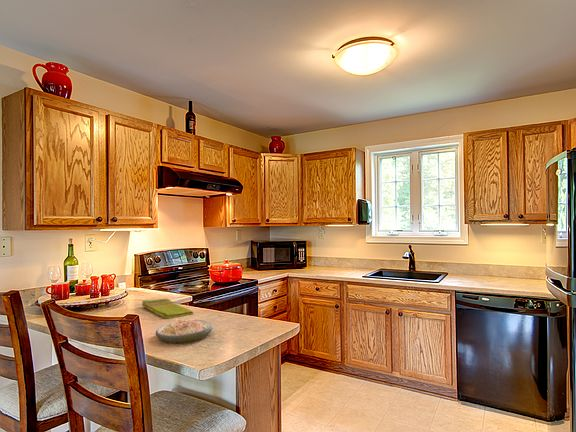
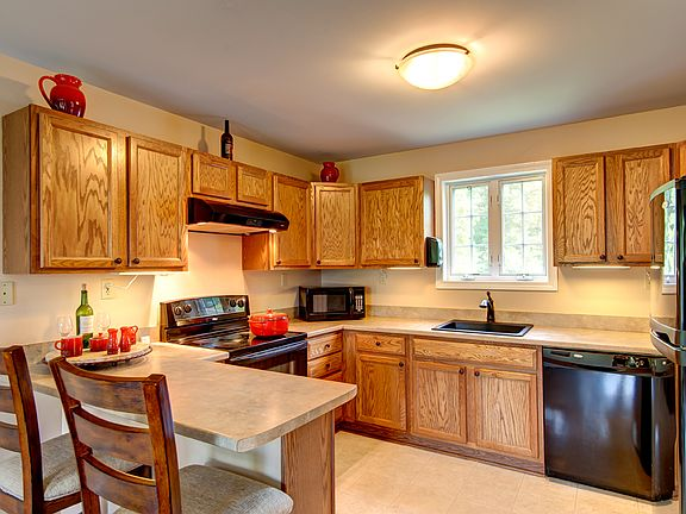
- dish towel (166, 307)
- soup (184, 328)
